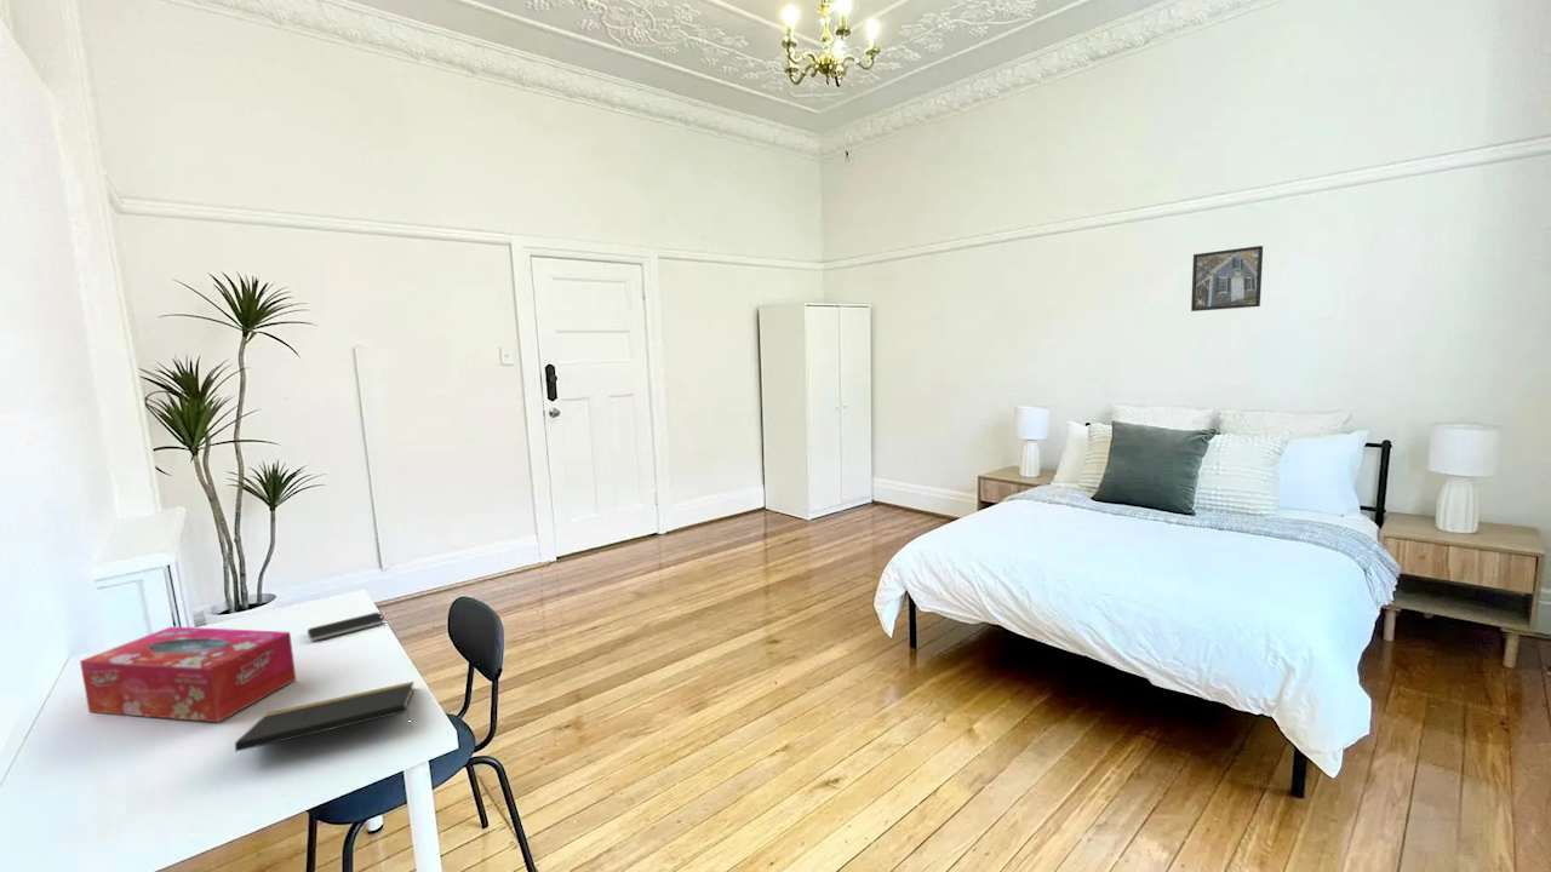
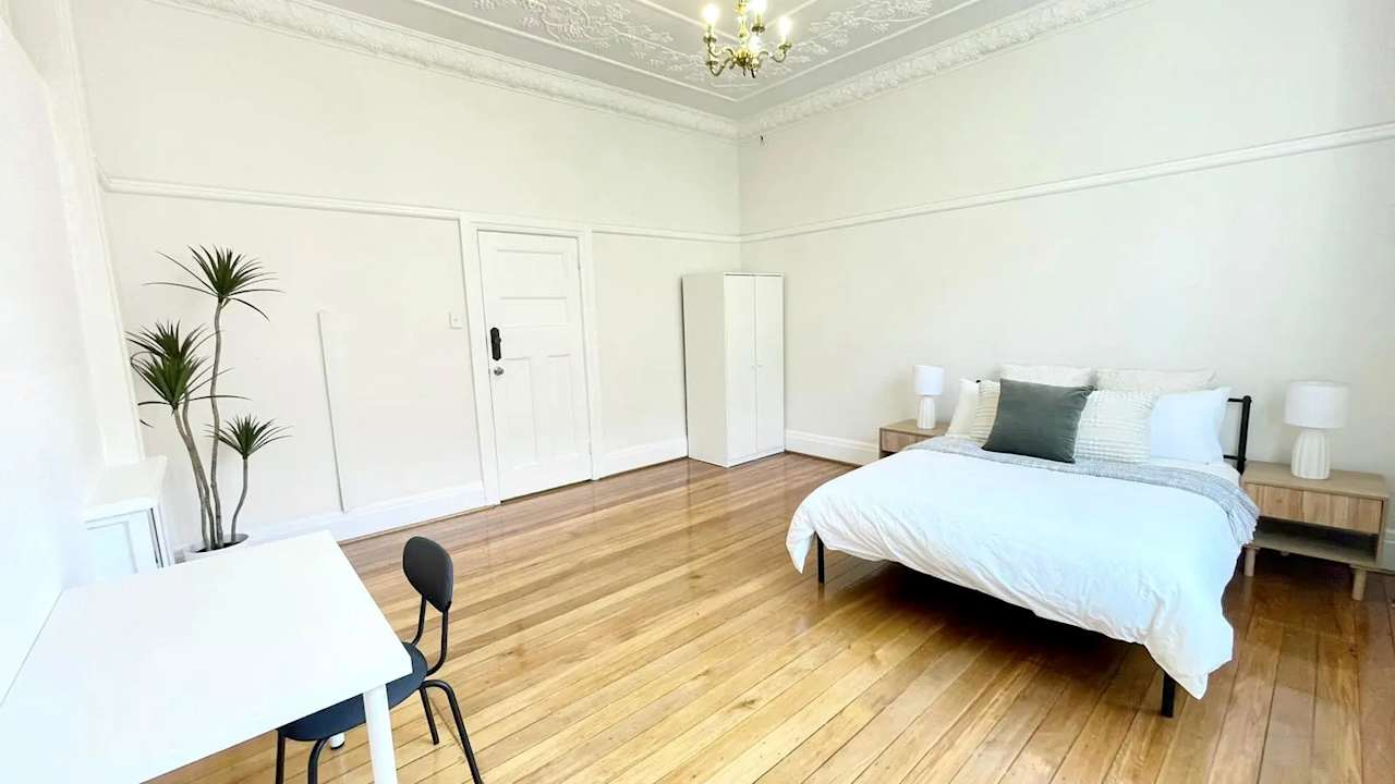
- smartphone (347, 625)
- notepad (334, 712)
- tissue box (193, 670)
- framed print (1225, 280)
